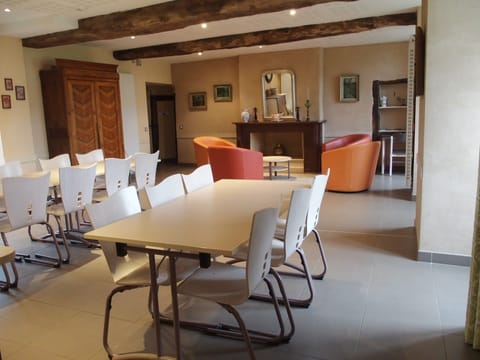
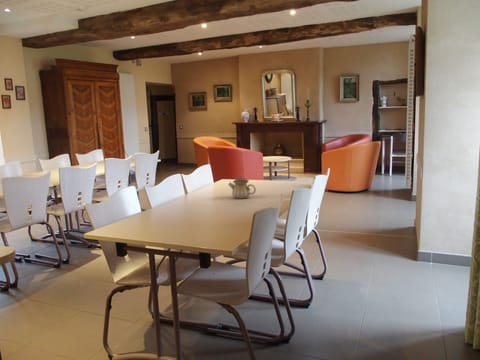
+ teapot (242, 186)
